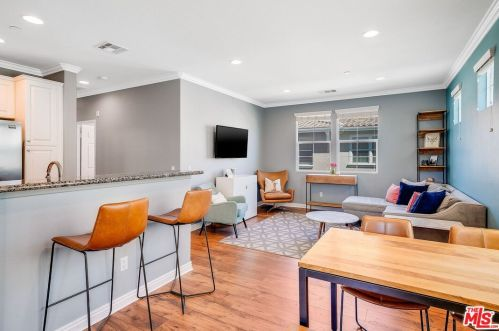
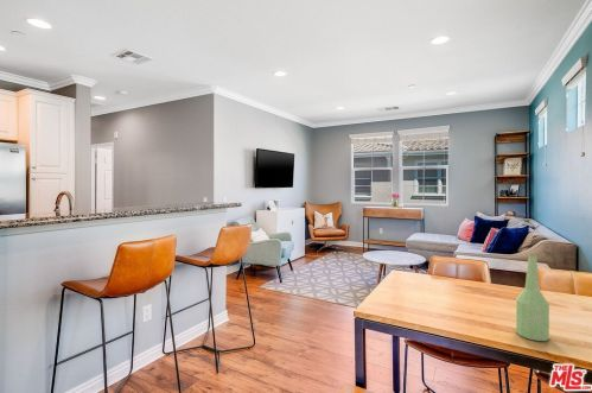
+ bottle (531, 294)
